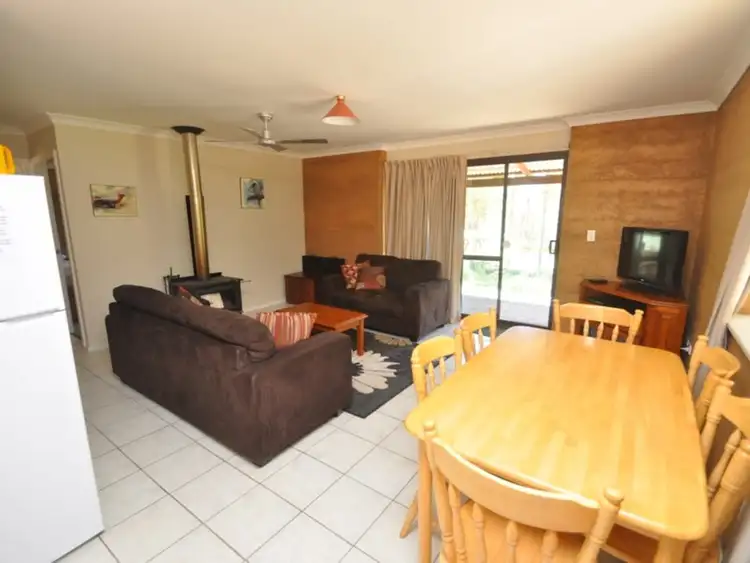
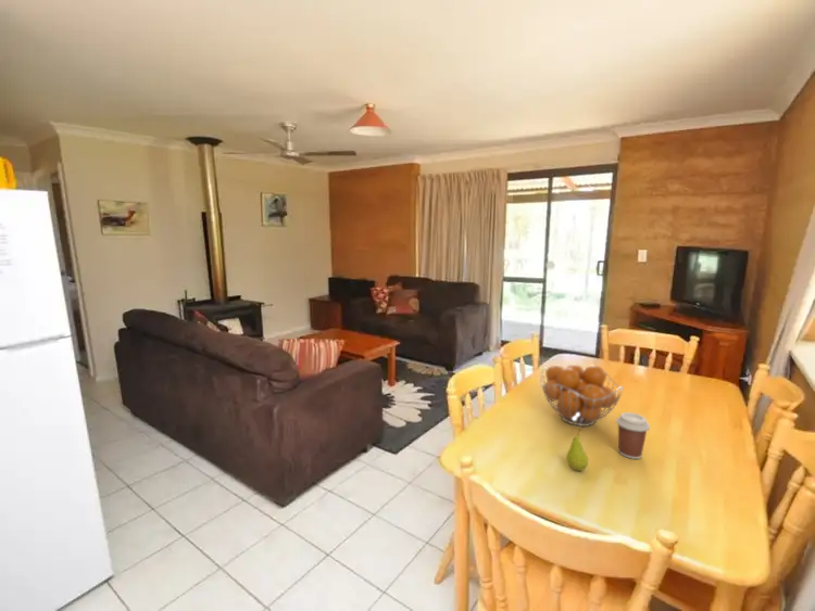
+ fruit (577, 449)
+ fruit basket (579, 392)
+ coffee cup (631, 435)
